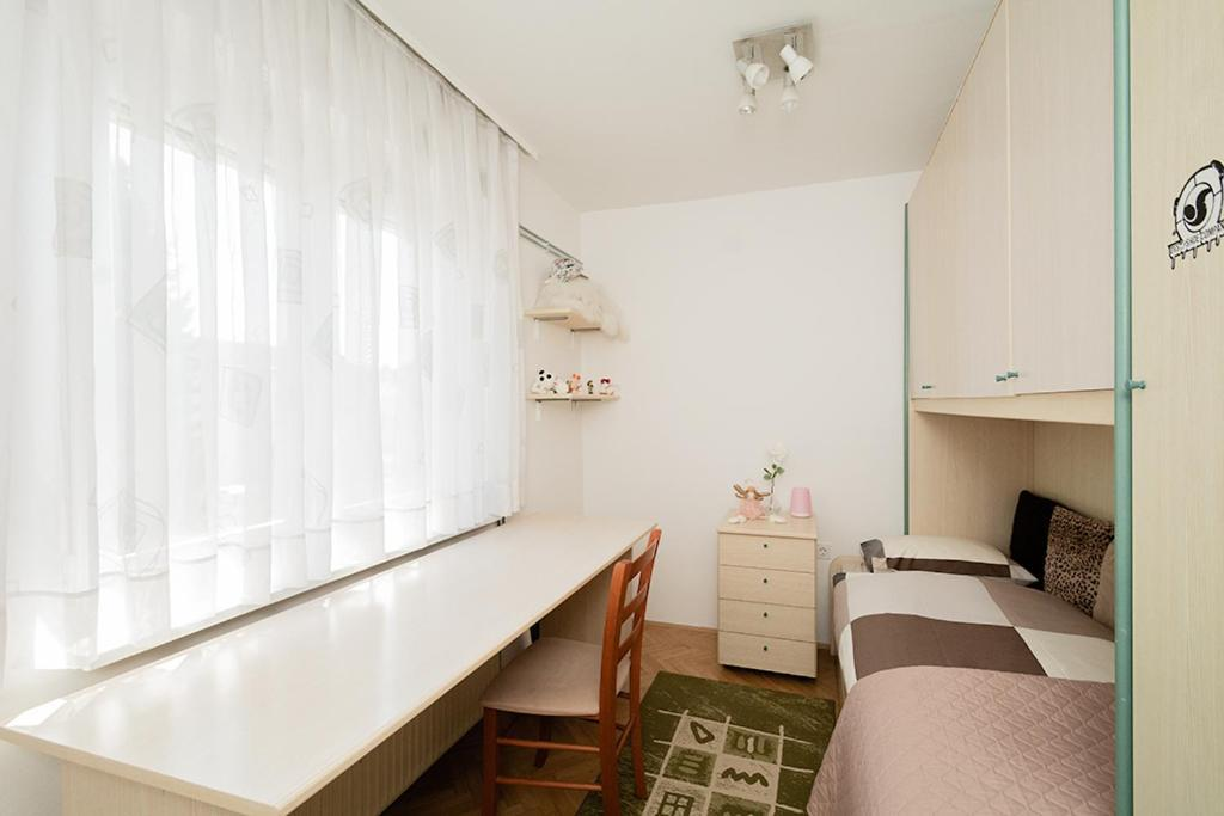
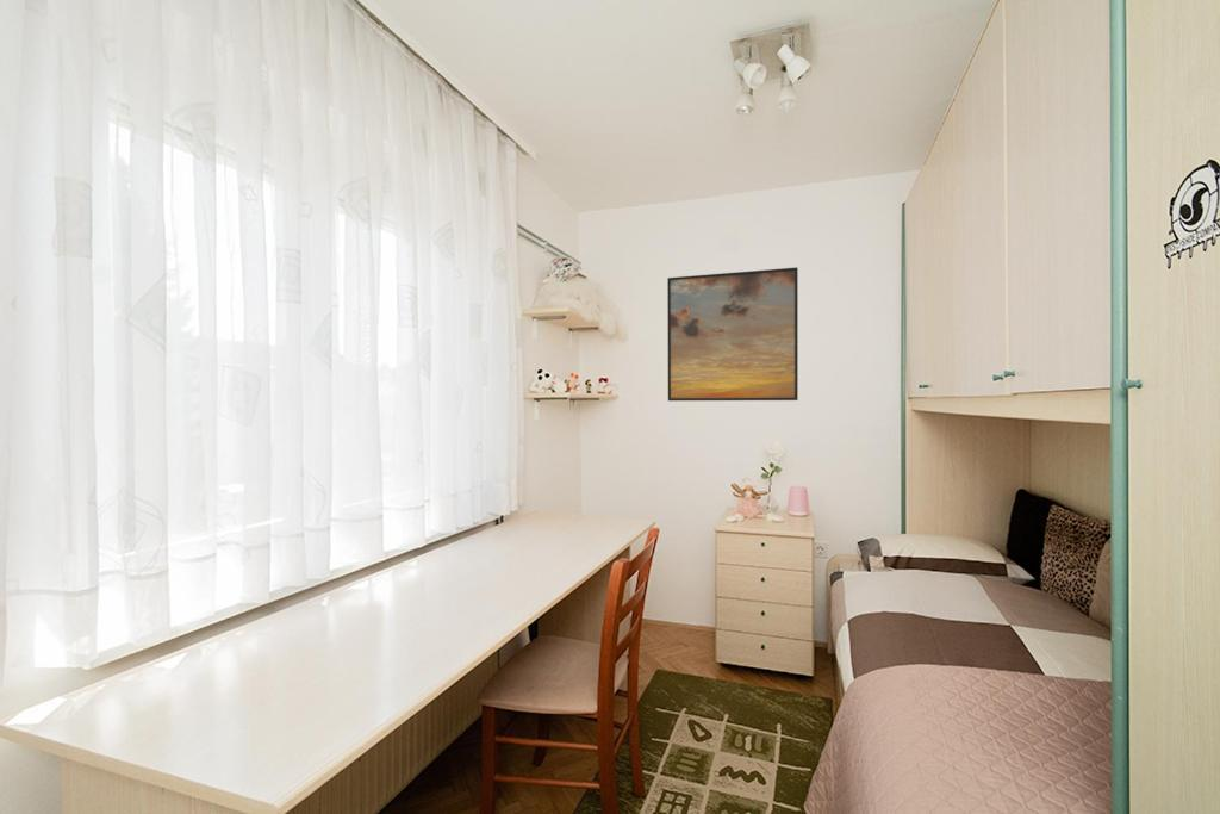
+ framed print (730, 336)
